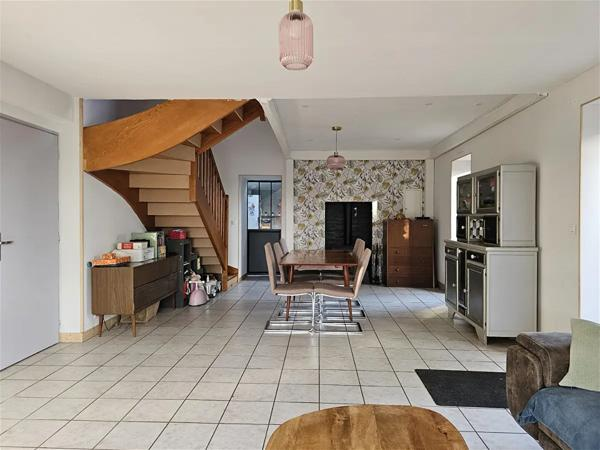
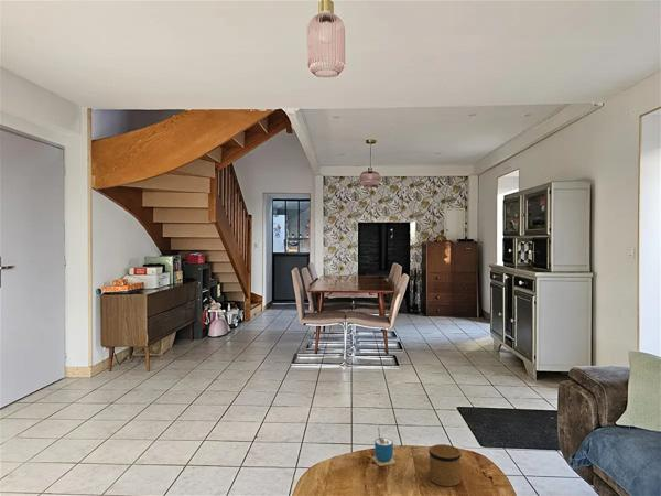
+ cup (383, 444)
+ speaker (445, 460)
